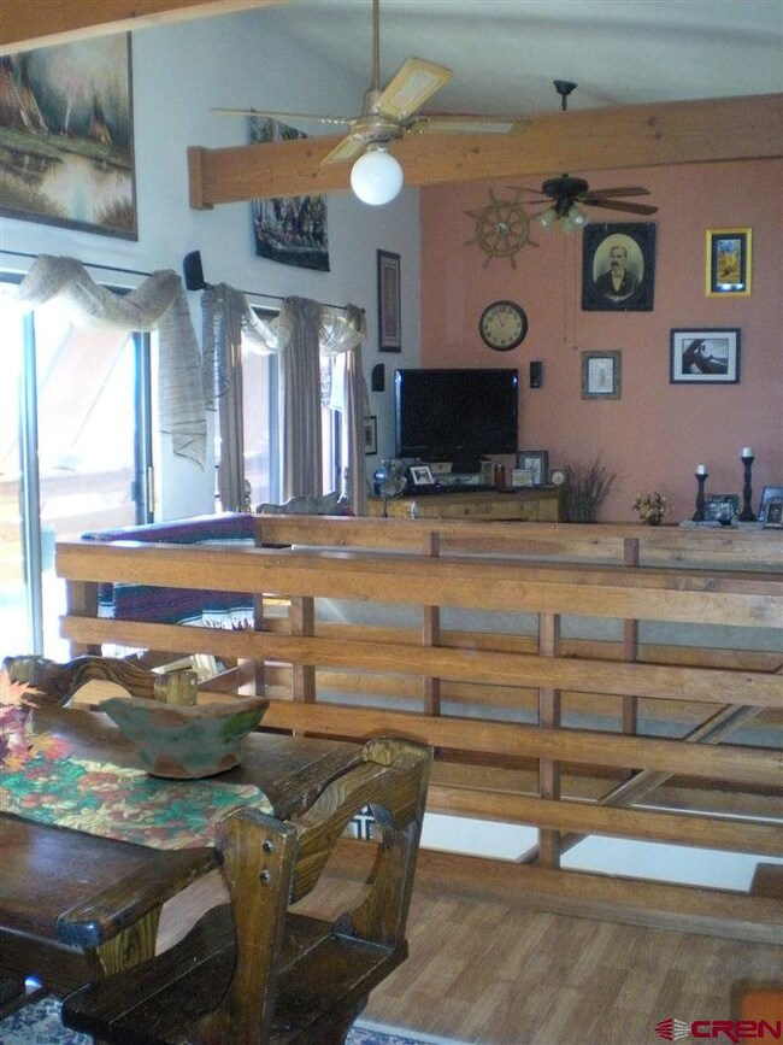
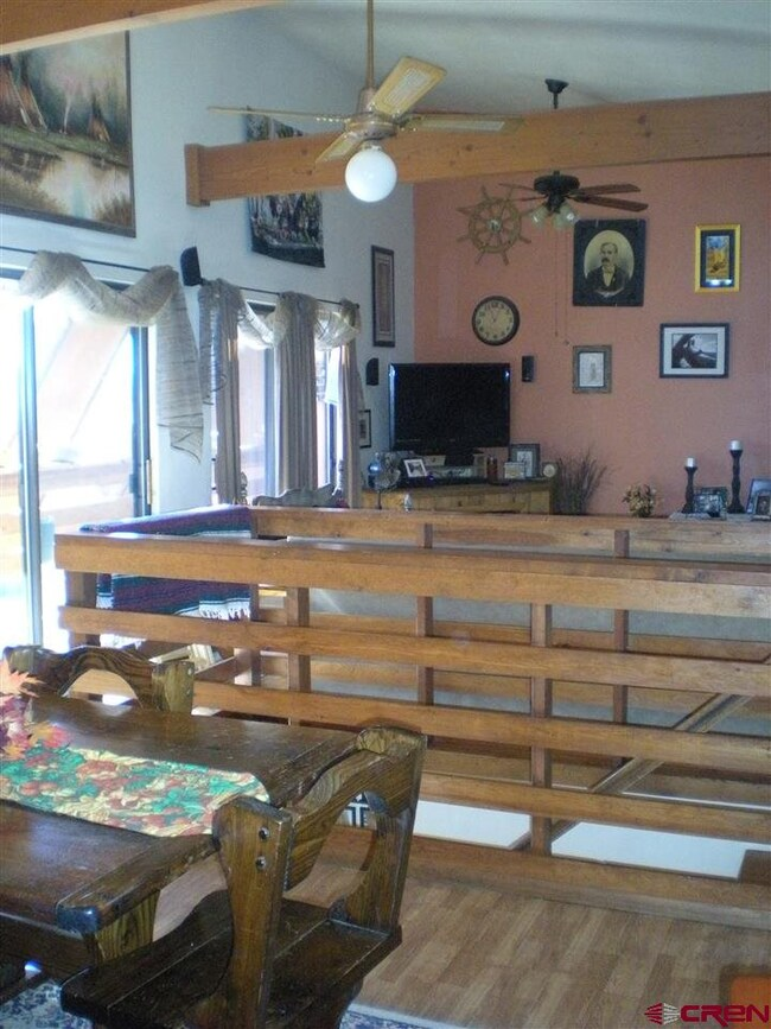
- bowl (187, 726)
